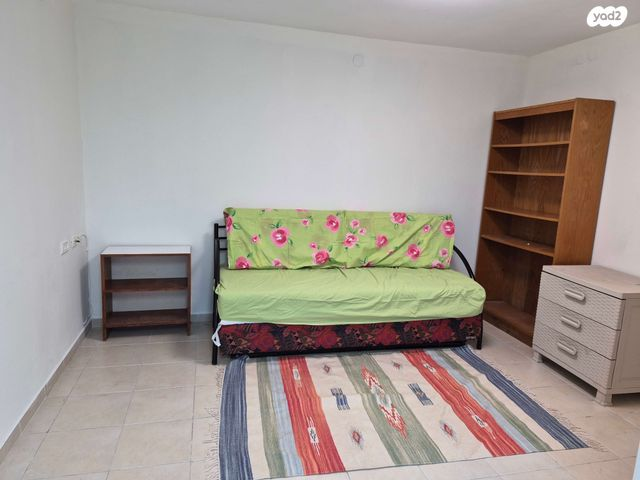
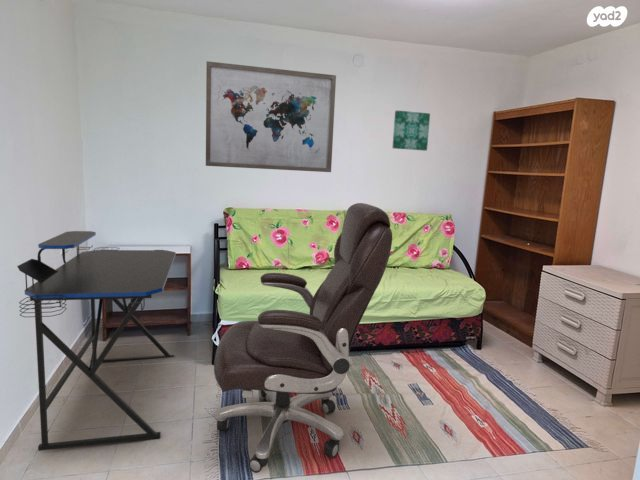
+ wall art (272, 119)
+ desk (120, 324)
+ wall art (411, 130)
+ chair (296, 321)
